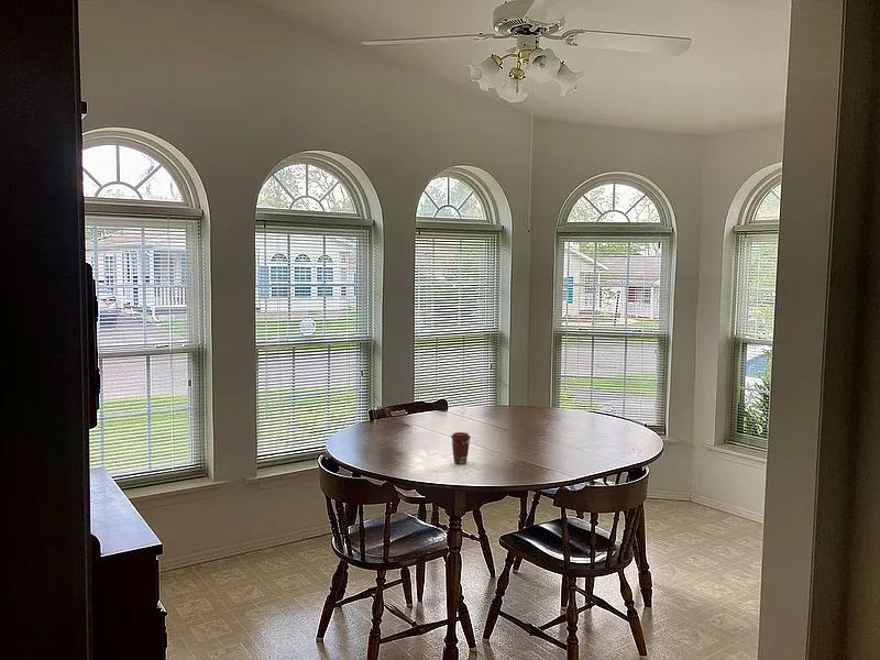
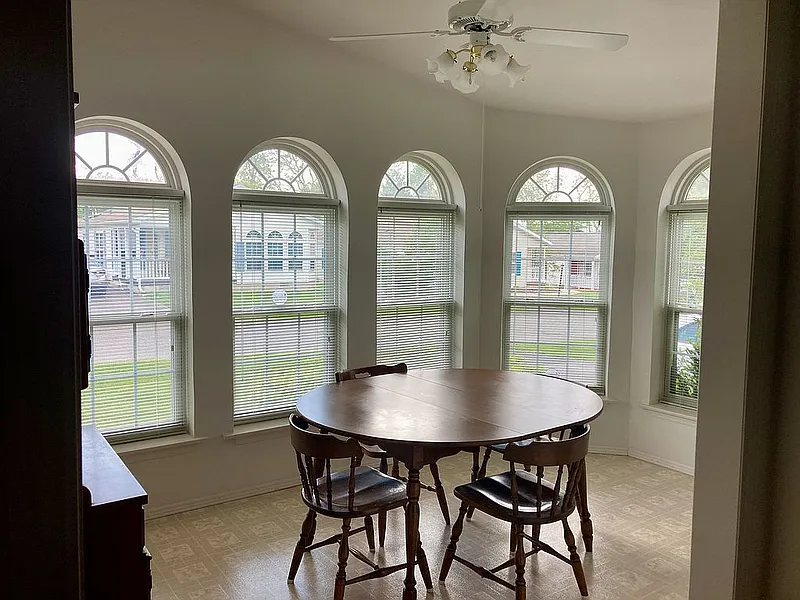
- coffee cup (460, 448)
